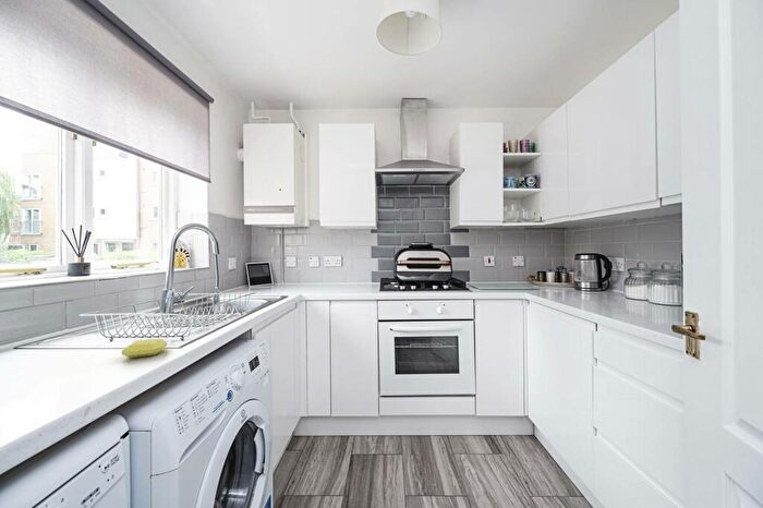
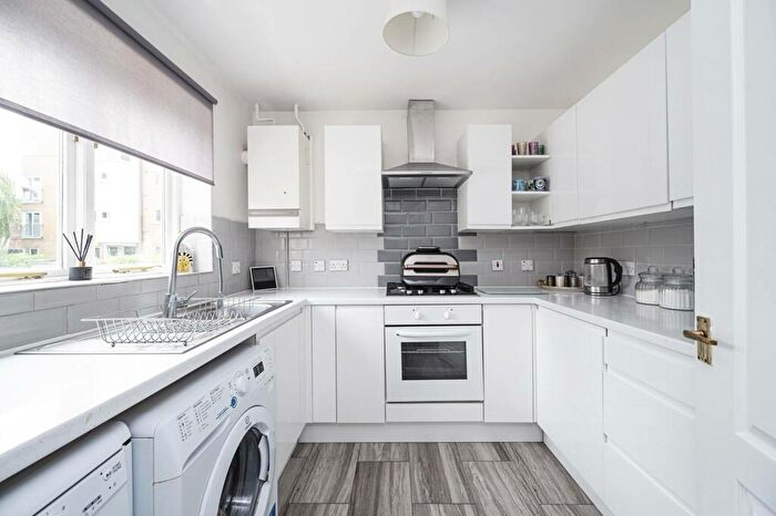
- soap bar (145, 348)
